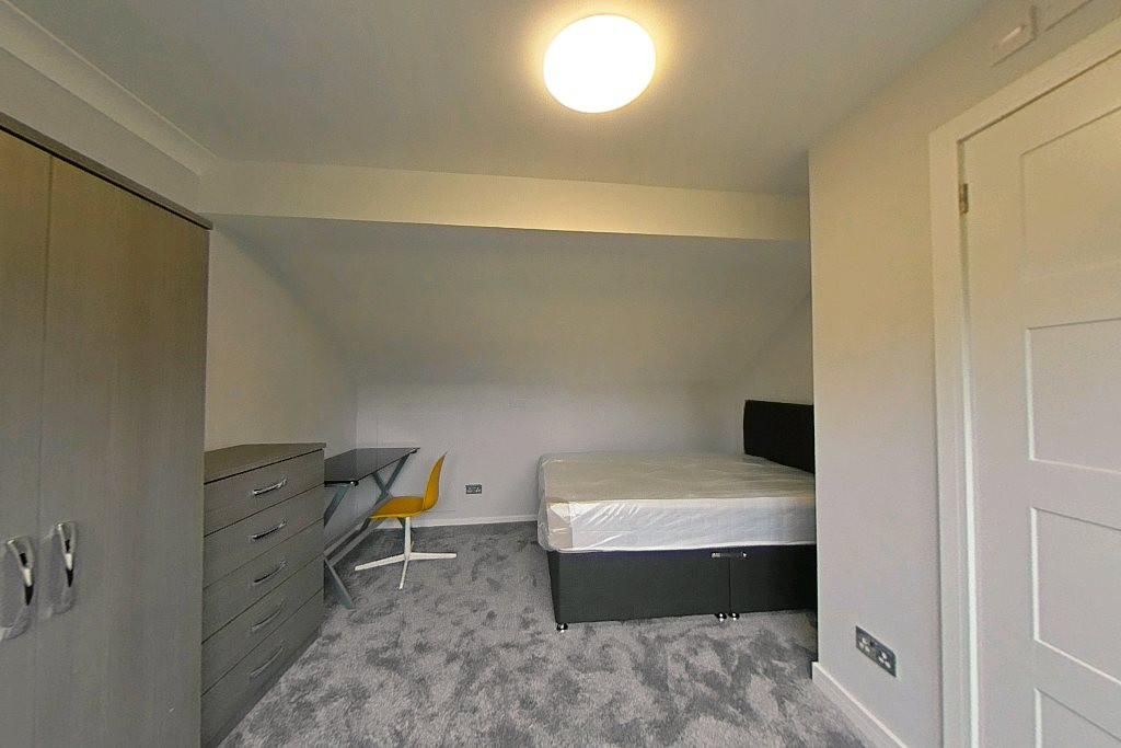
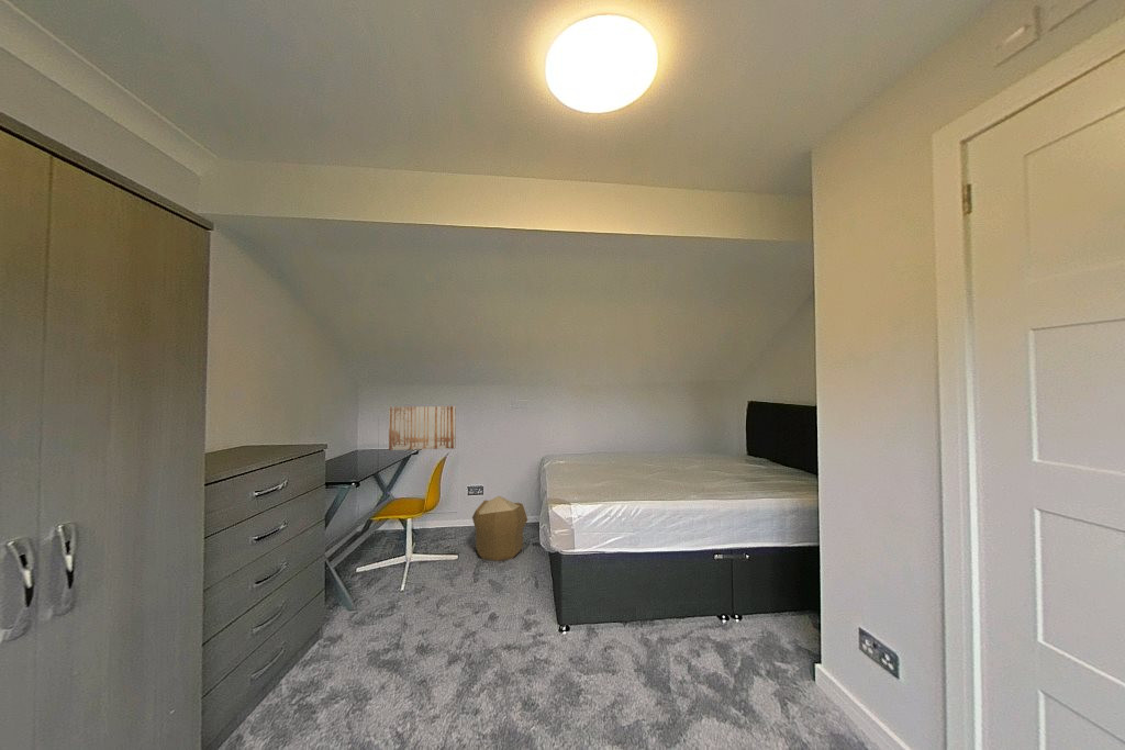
+ pouf (499, 524)
+ wall art (422, 427)
